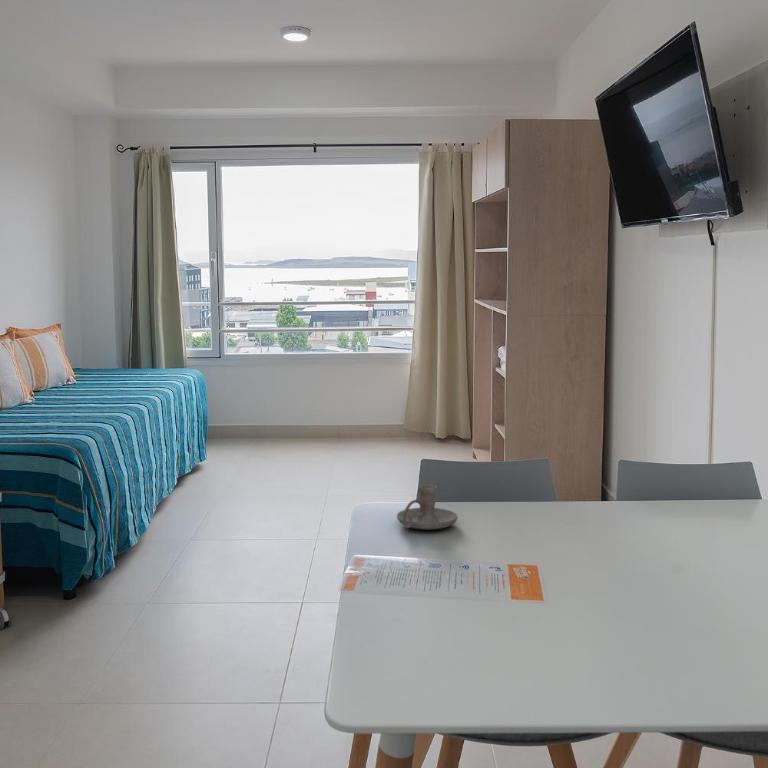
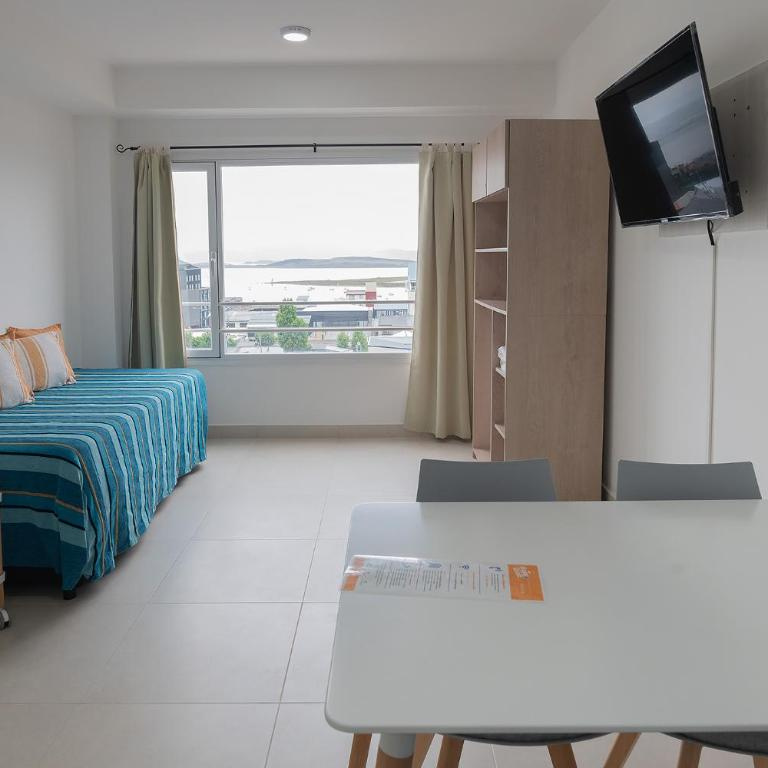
- candle holder (423, 507)
